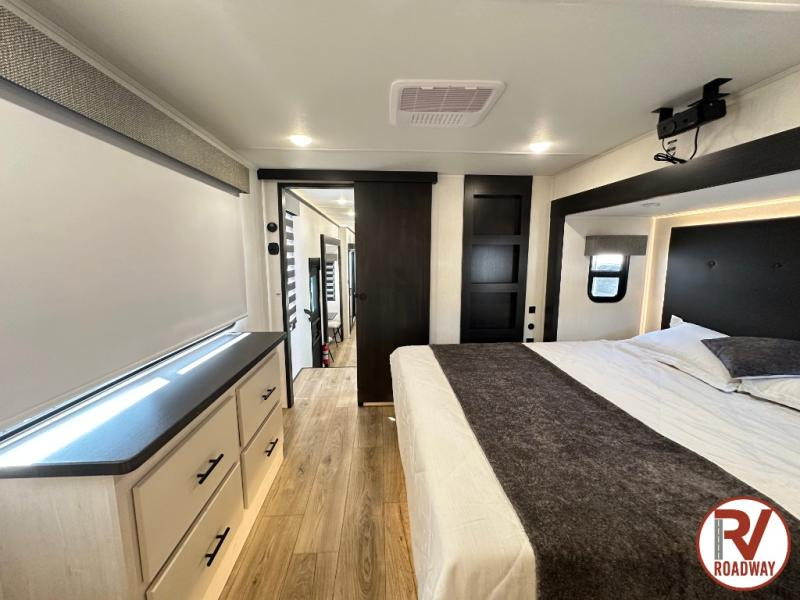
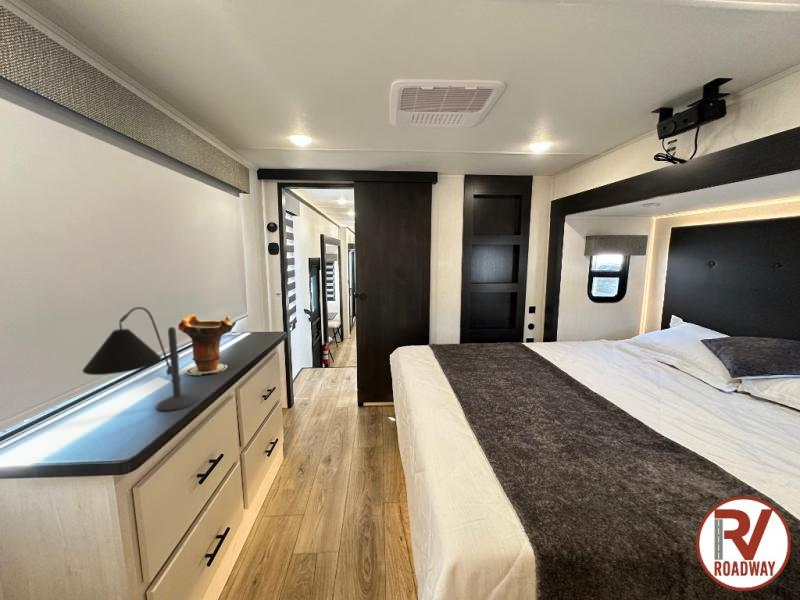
+ decorative vase (207, 342)
+ desk lamp (149, 363)
